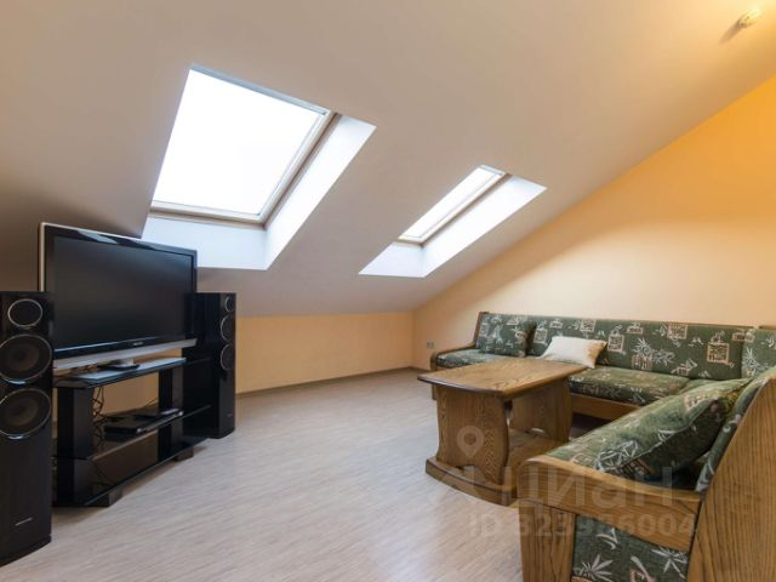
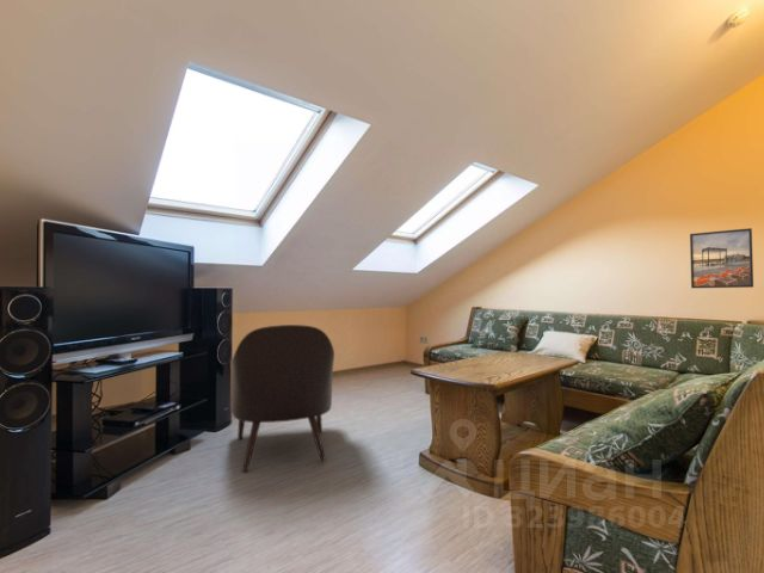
+ armchair (283, 387)
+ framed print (720, 259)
